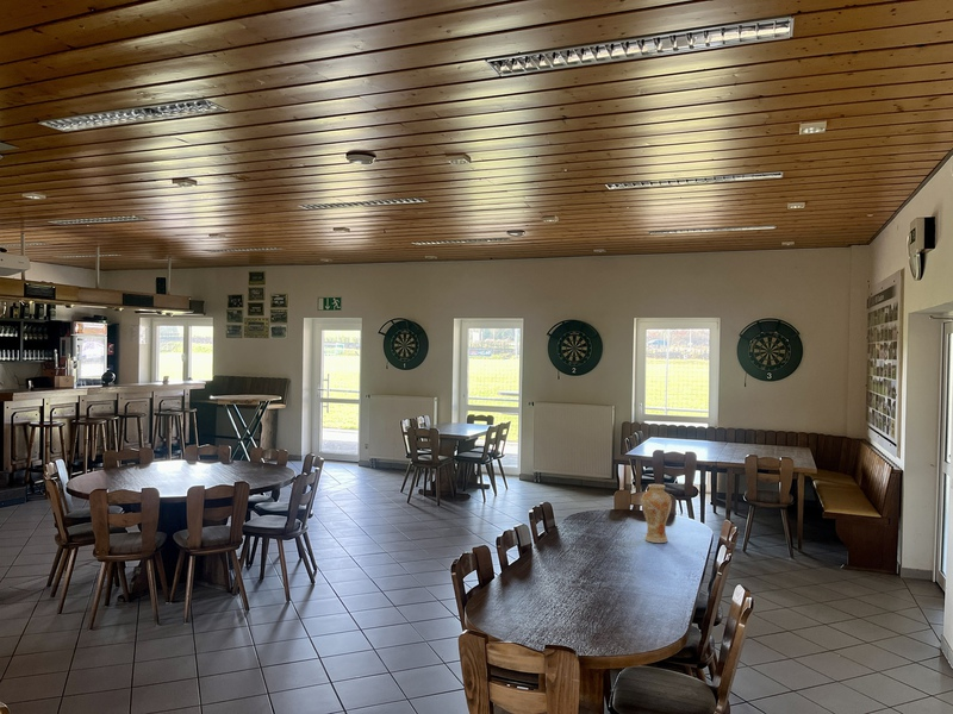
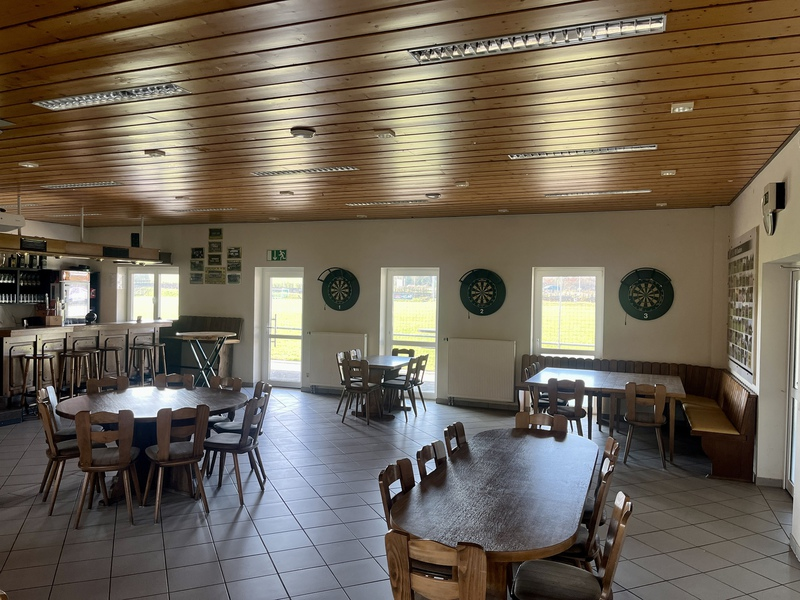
- vase (655, 512)
